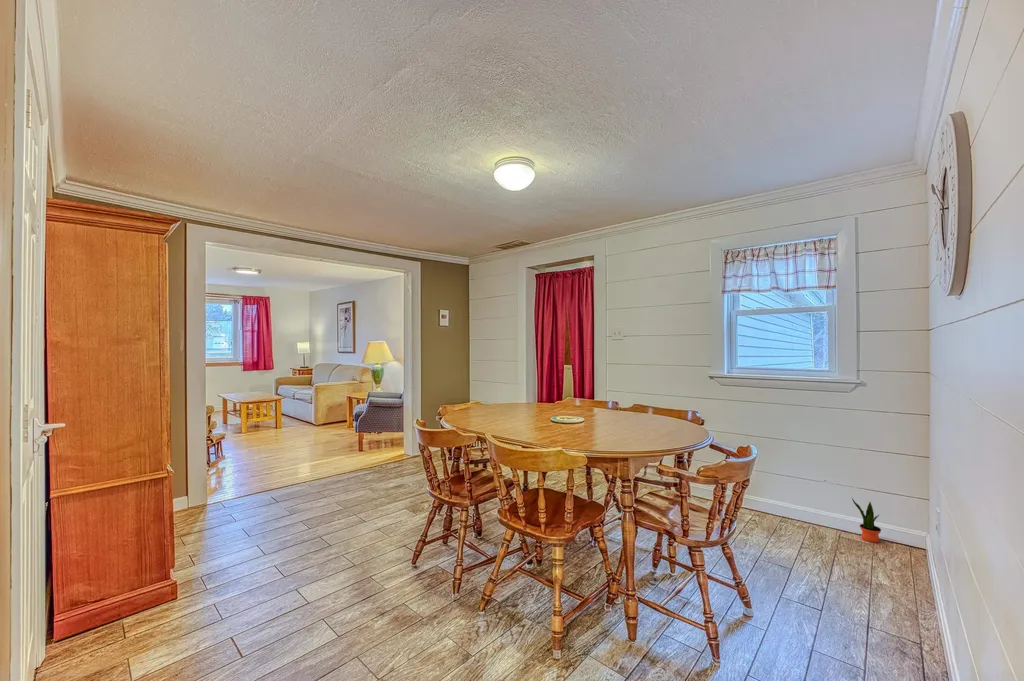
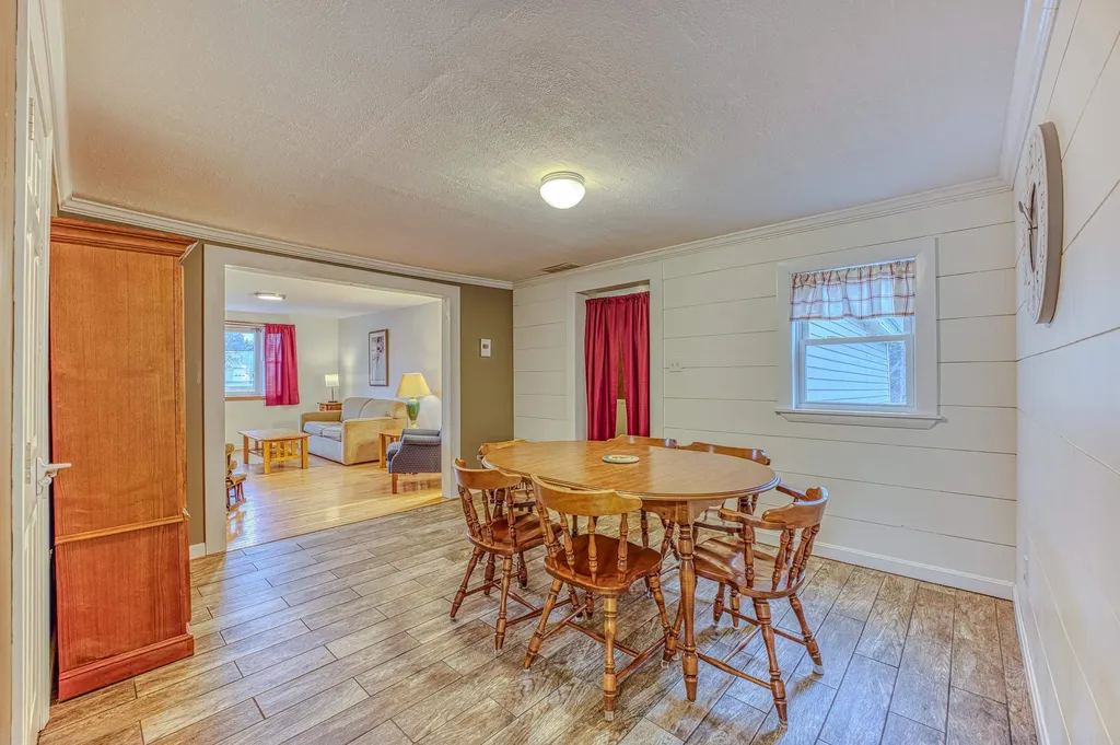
- potted plant (865, 519)
